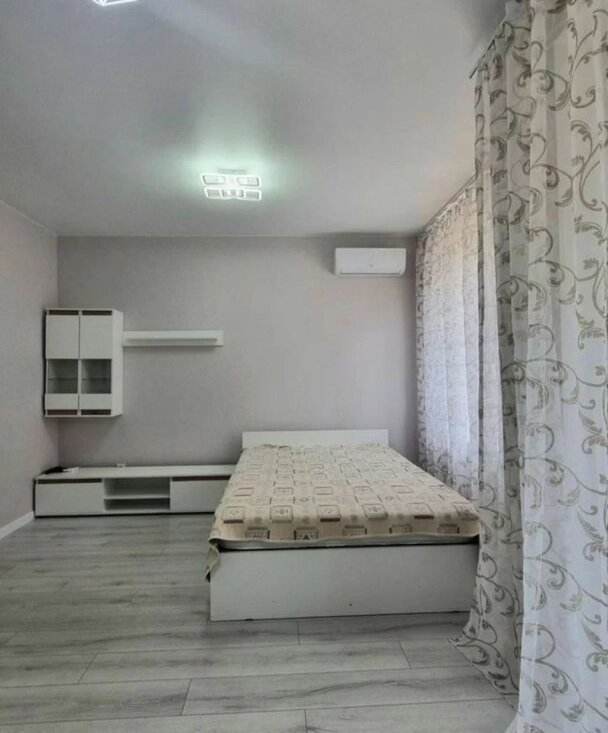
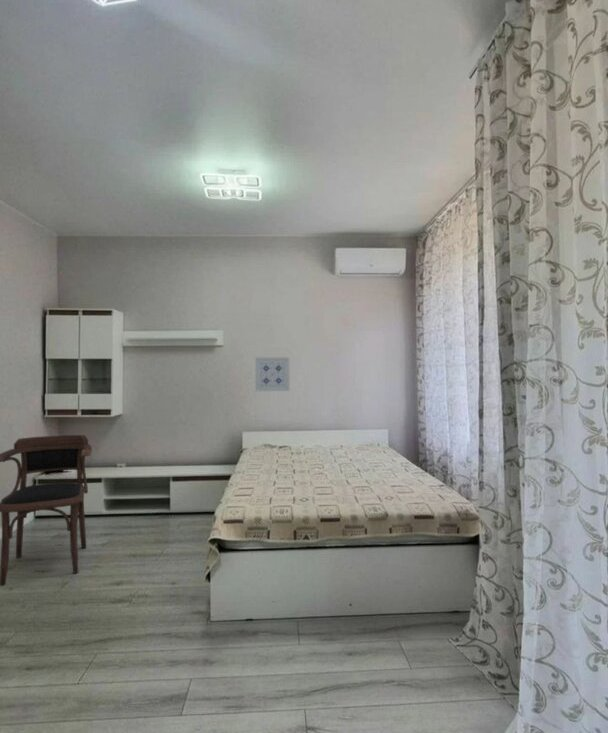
+ wall art (272, 374)
+ armchair (46, 502)
